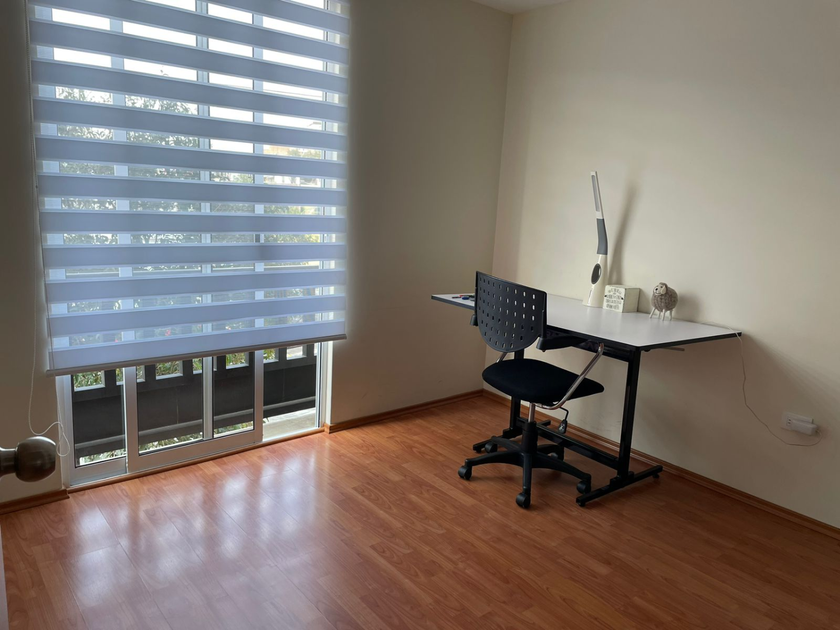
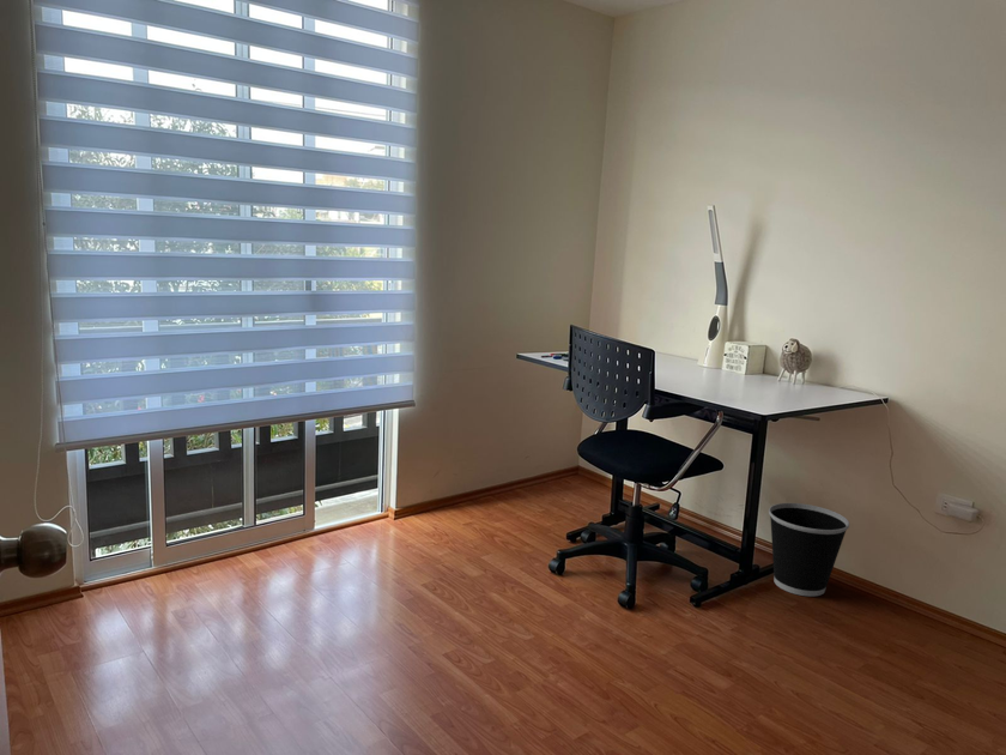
+ wastebasket (804, 550)
